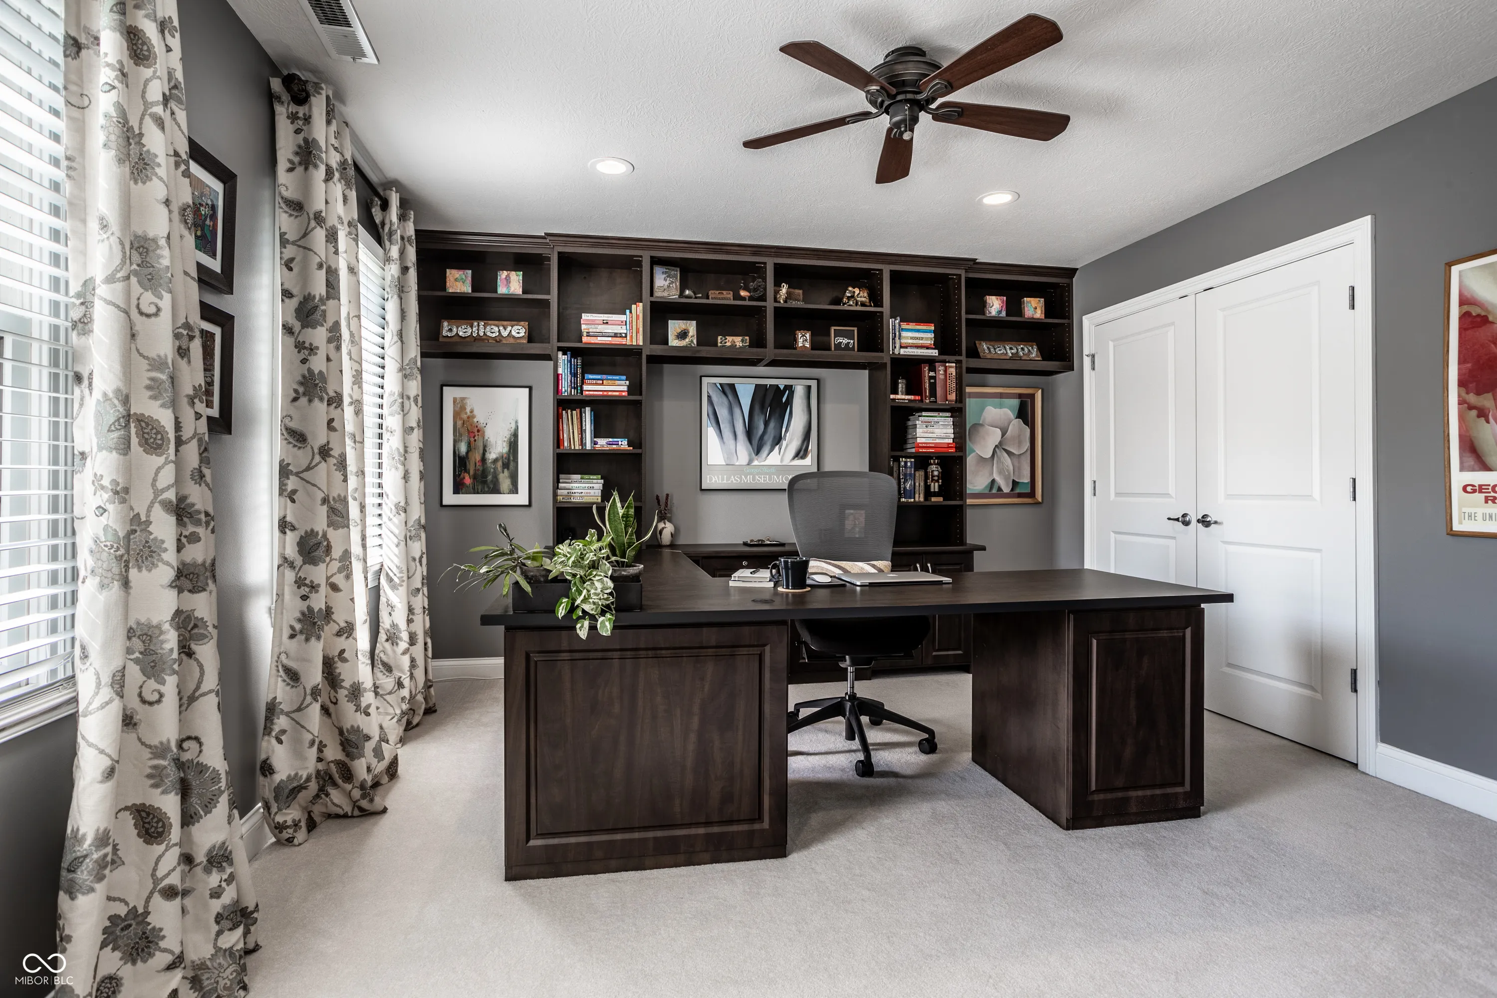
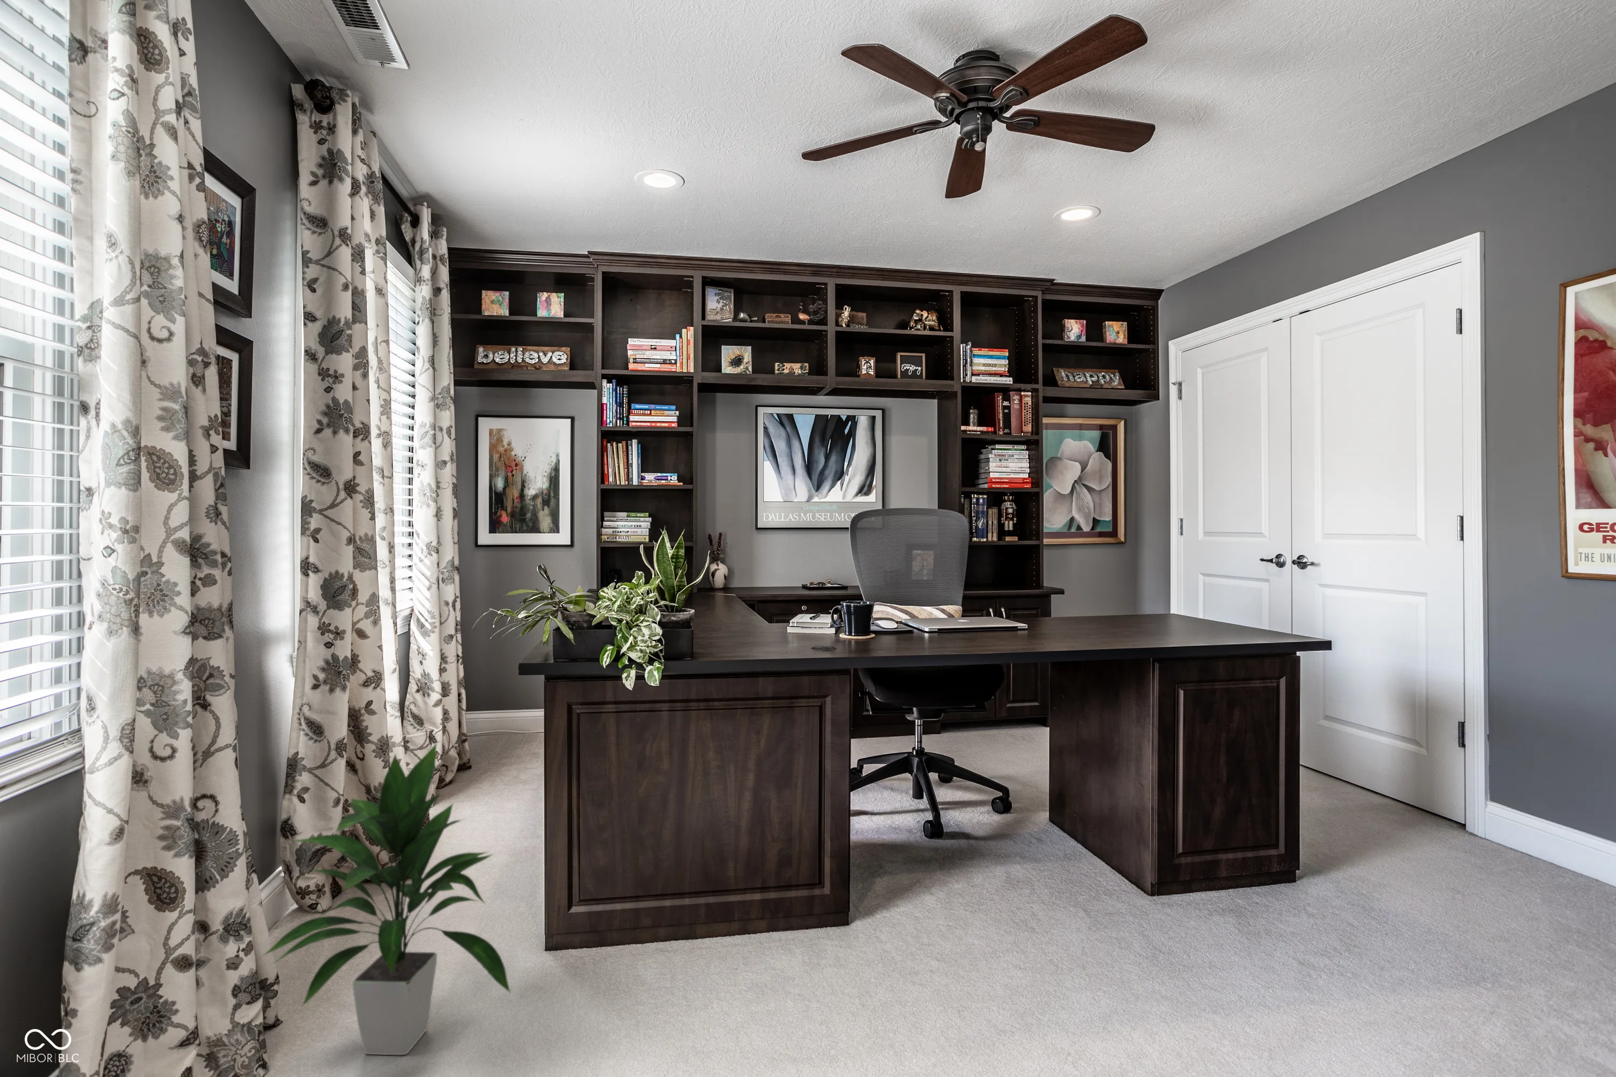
+ indoor plant (402, 903)
